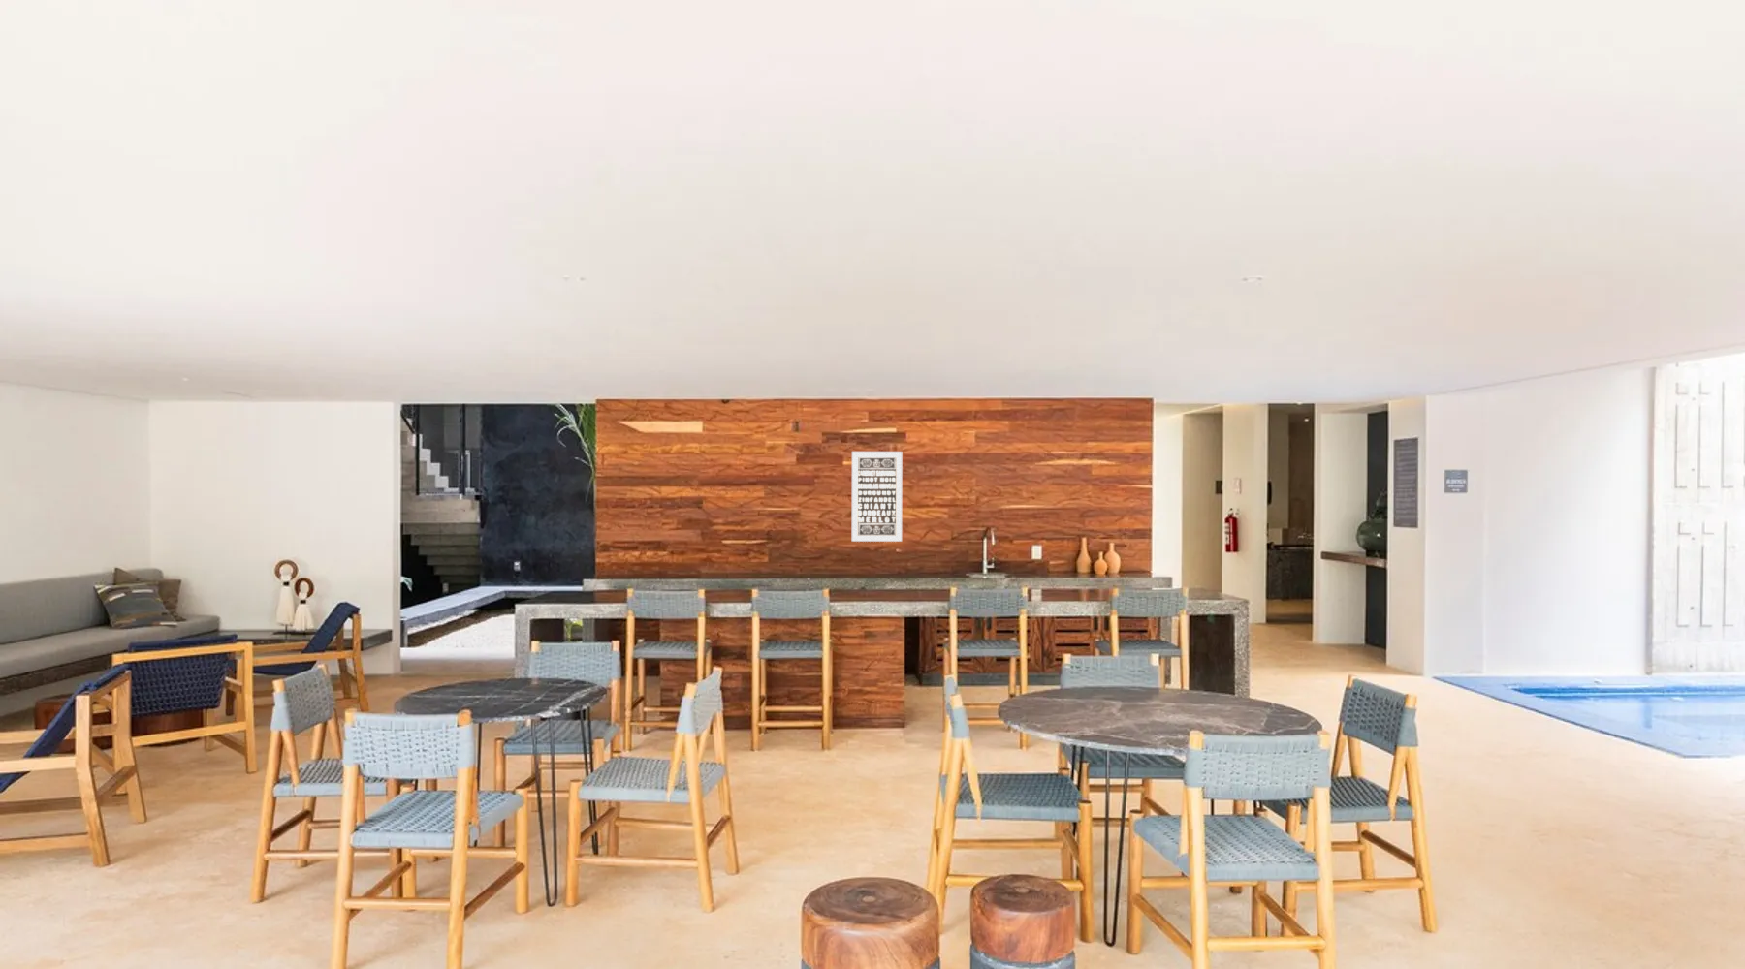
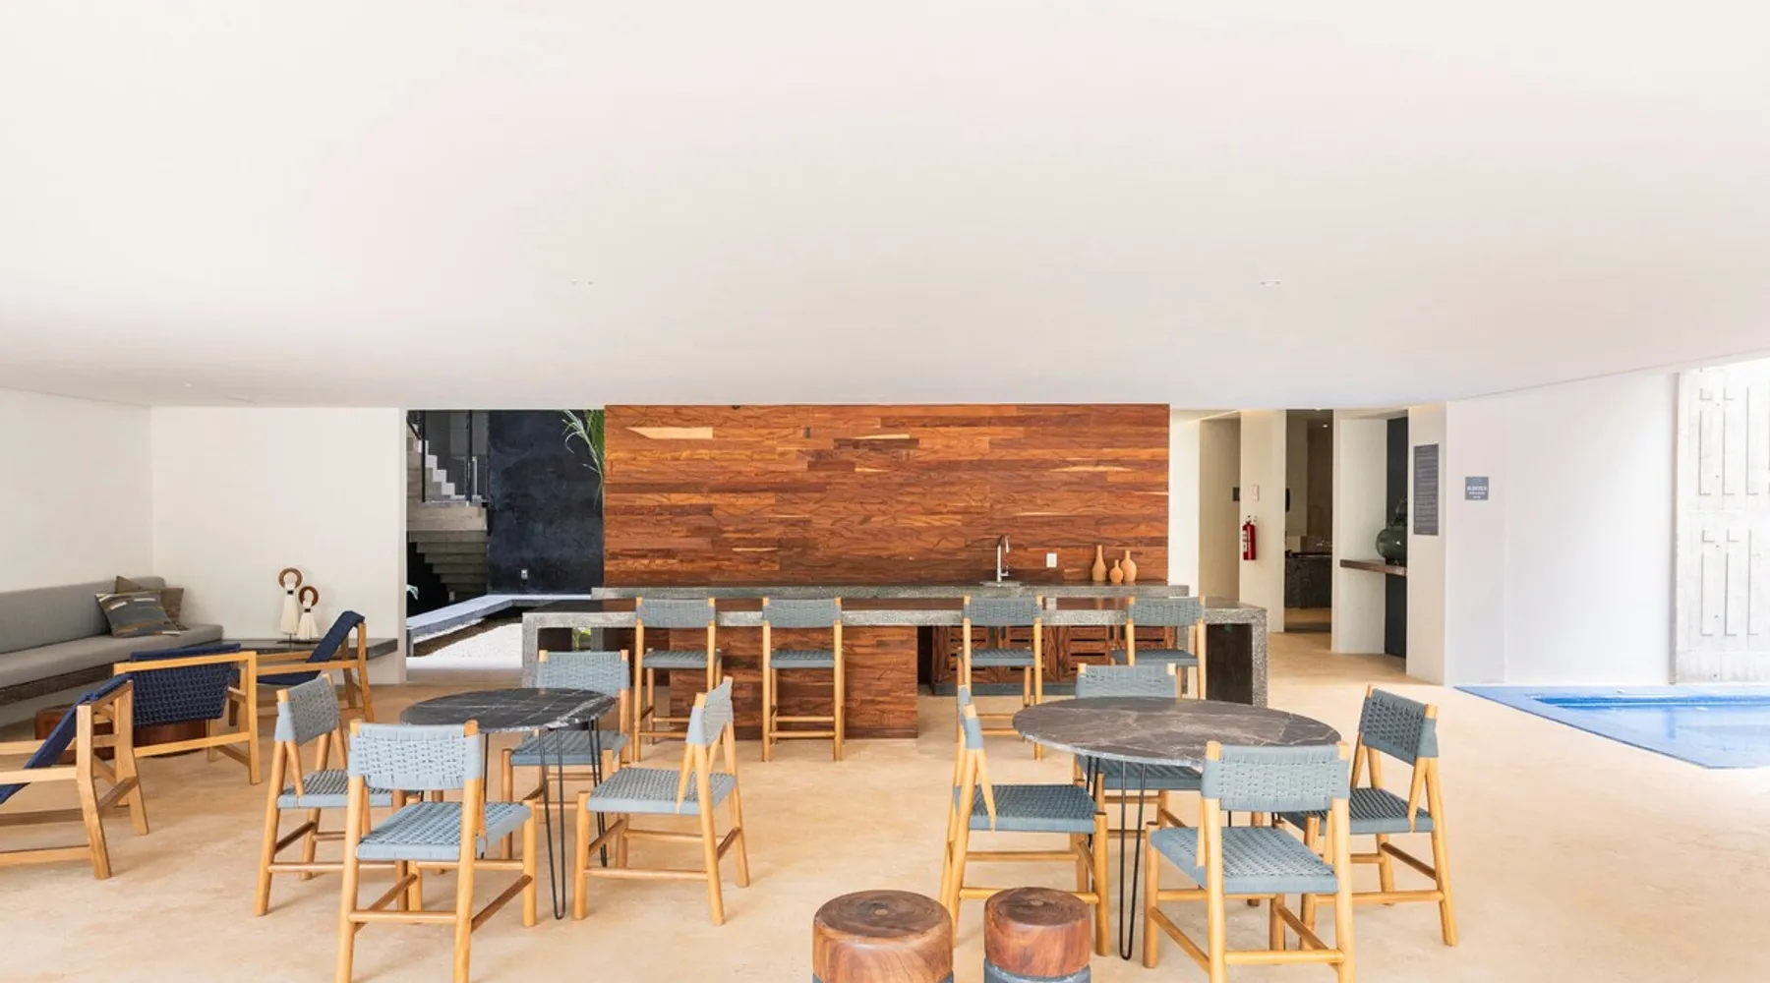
- wall art (876, 496)
